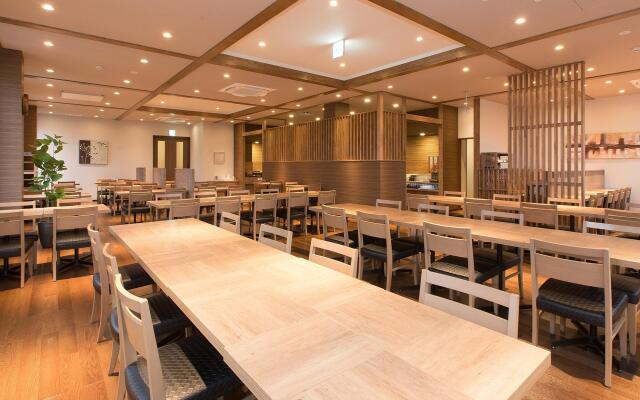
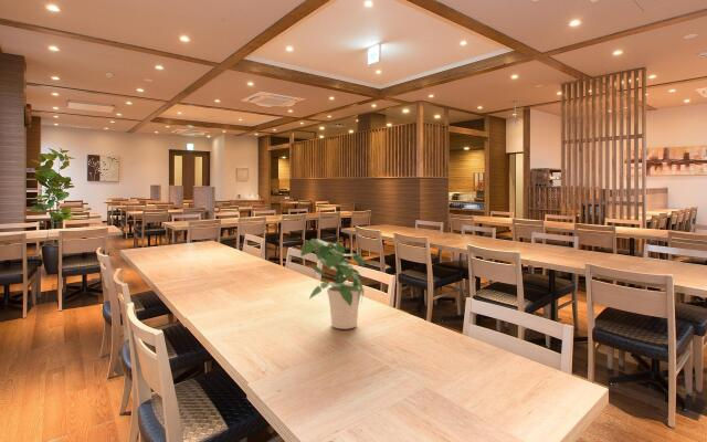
+ potted plant (336, 281)
